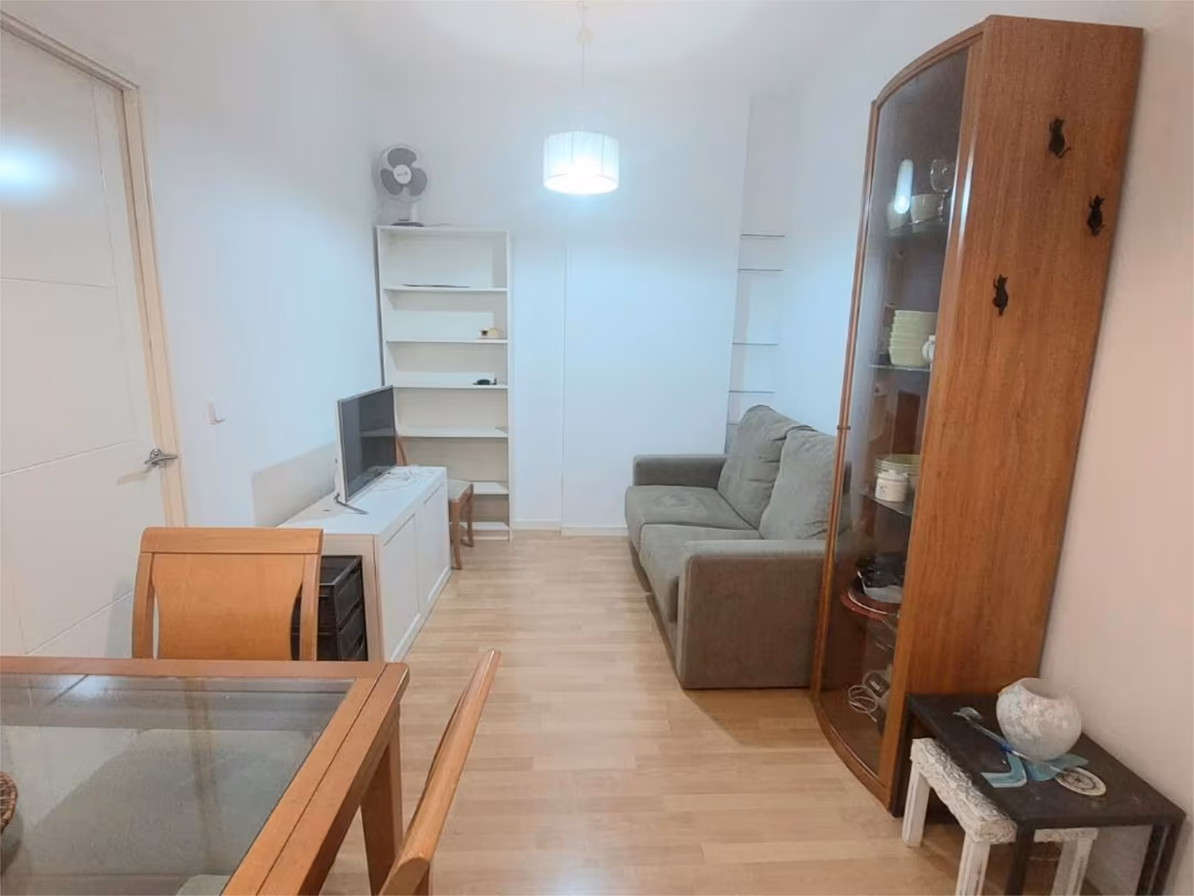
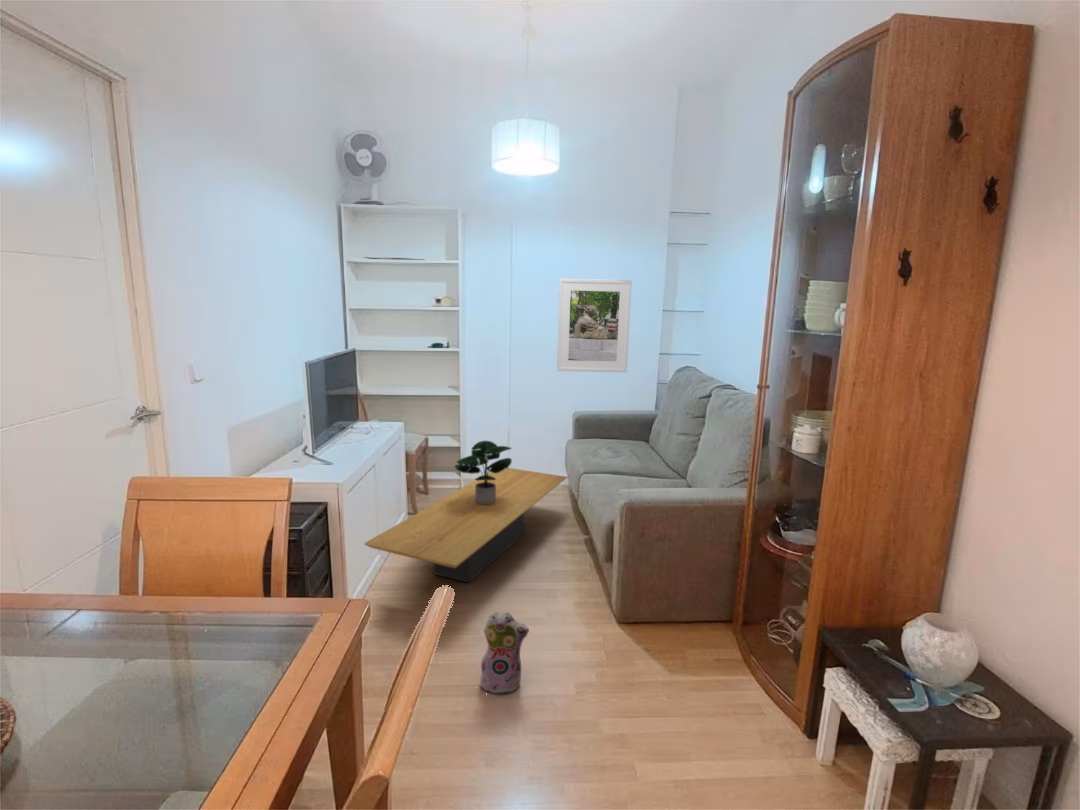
+ plush toy (502, 647)
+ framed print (593, 326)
+ potted plant (484, 473)
+ coffee table (483, 527)
